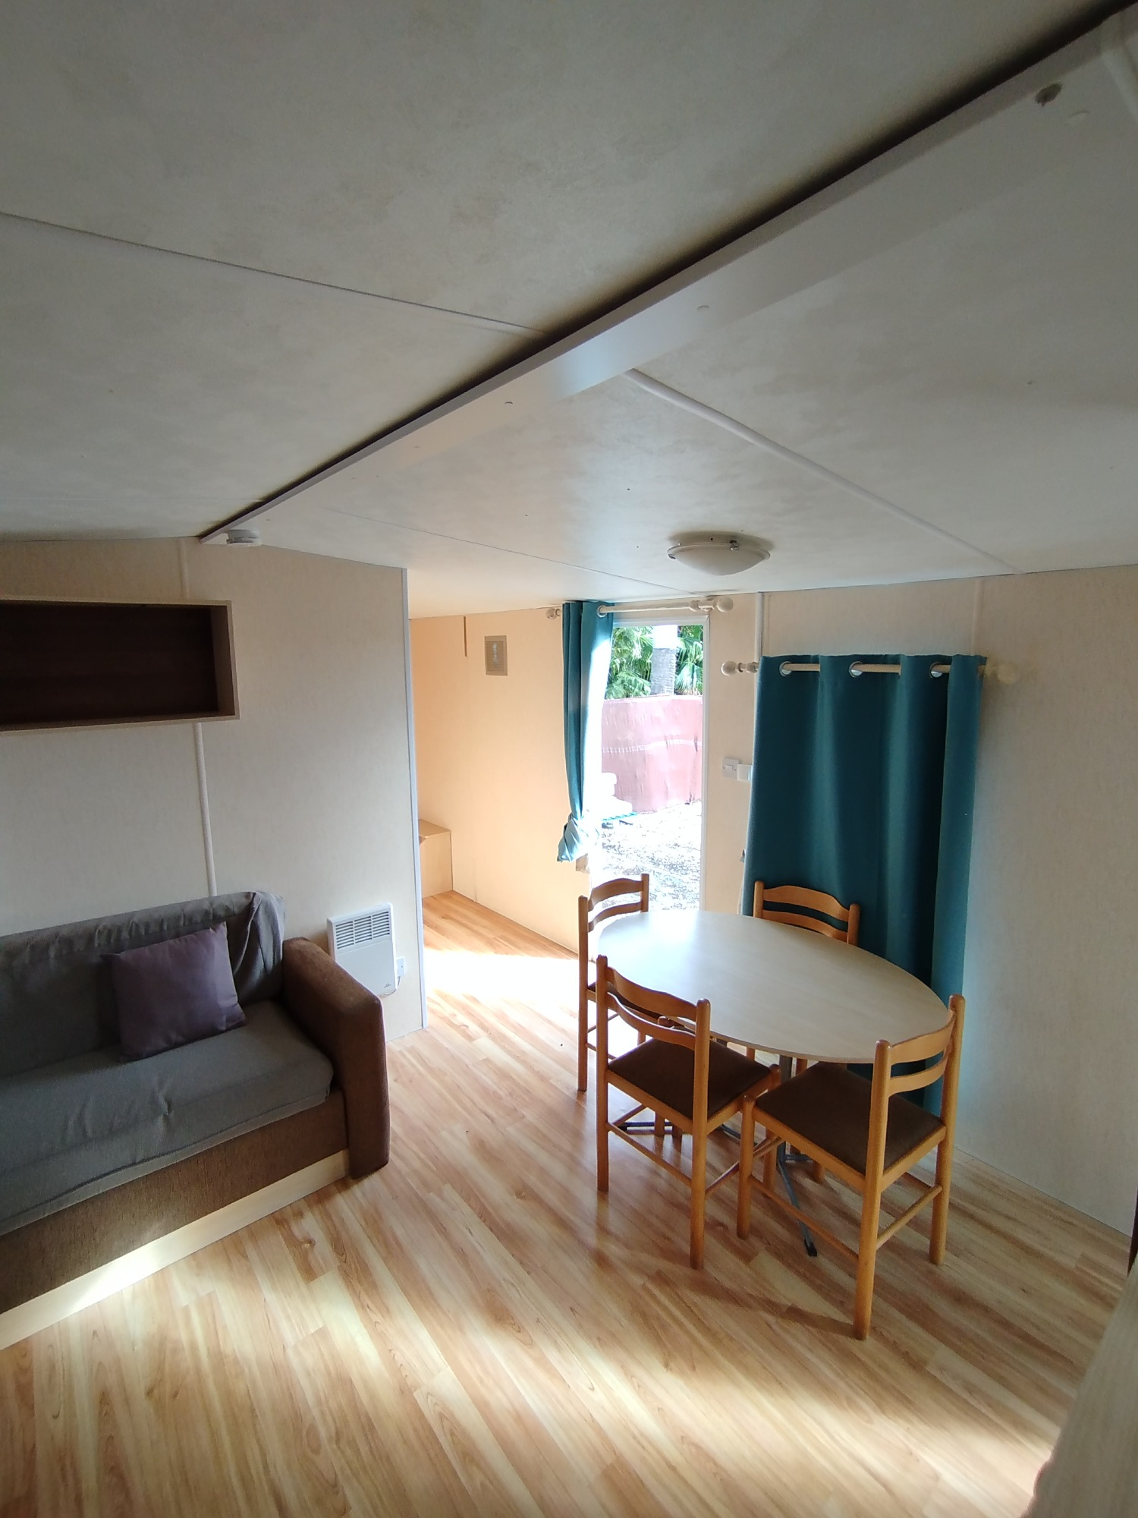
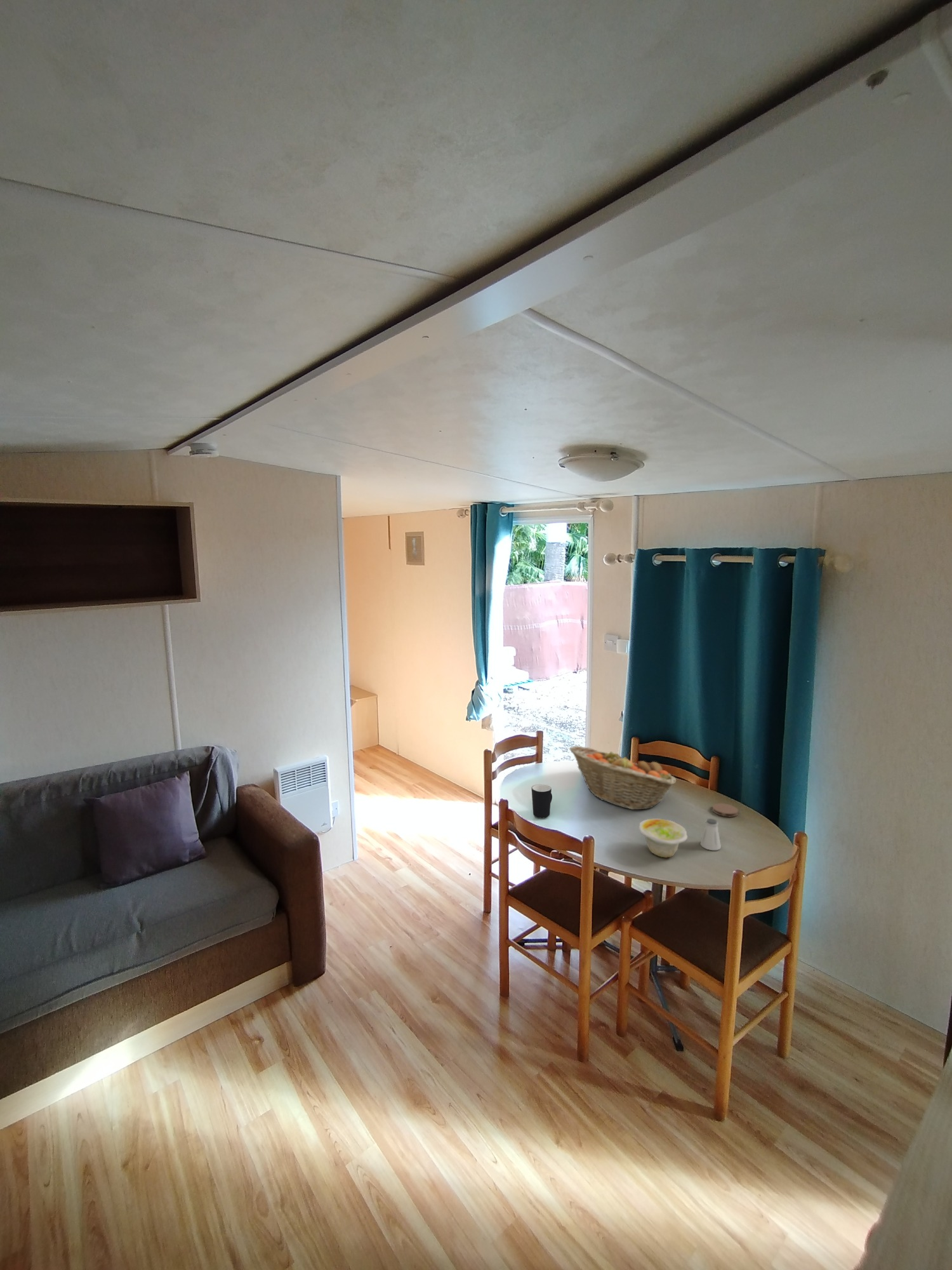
+ saltshaker (711, 832)
+ bowl (663, 840)
+ coaster (725, 810)
+ fruit basket (620, 772)
+ mug (543, 800)
